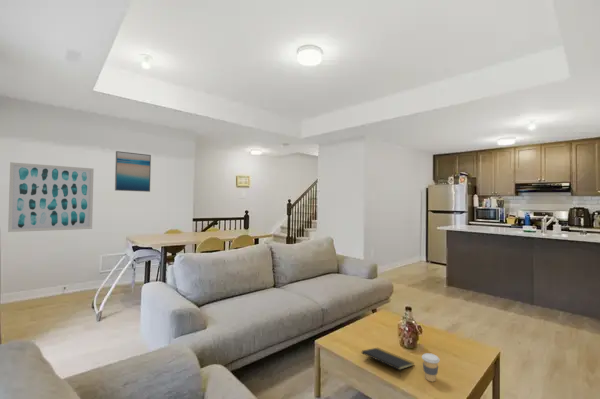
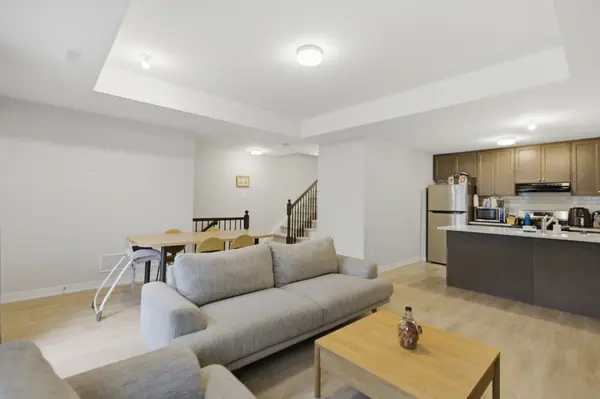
- wall art (53, 197)
- wall art (133, 172)
- notepad (387, 357)
- coffee cup (430, 367)
